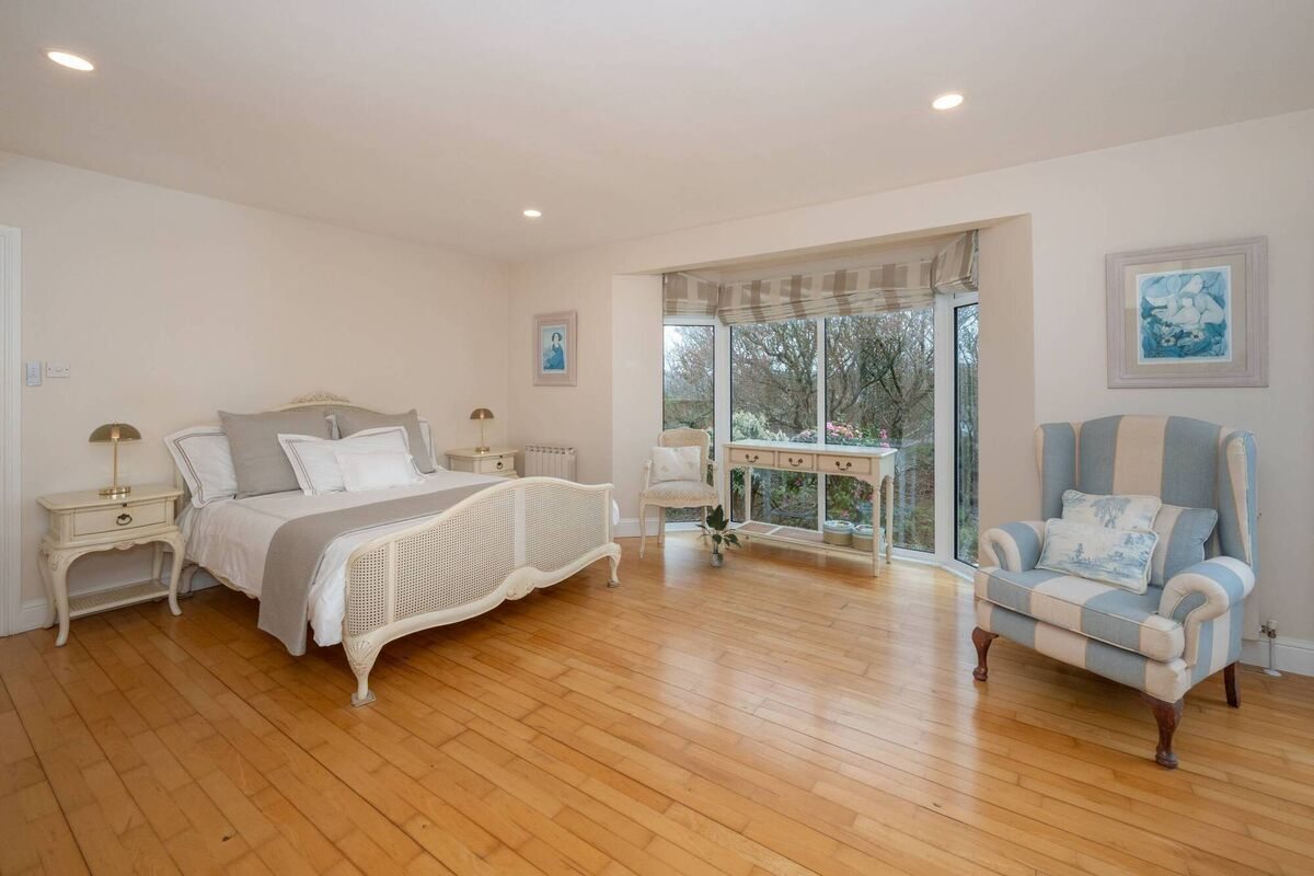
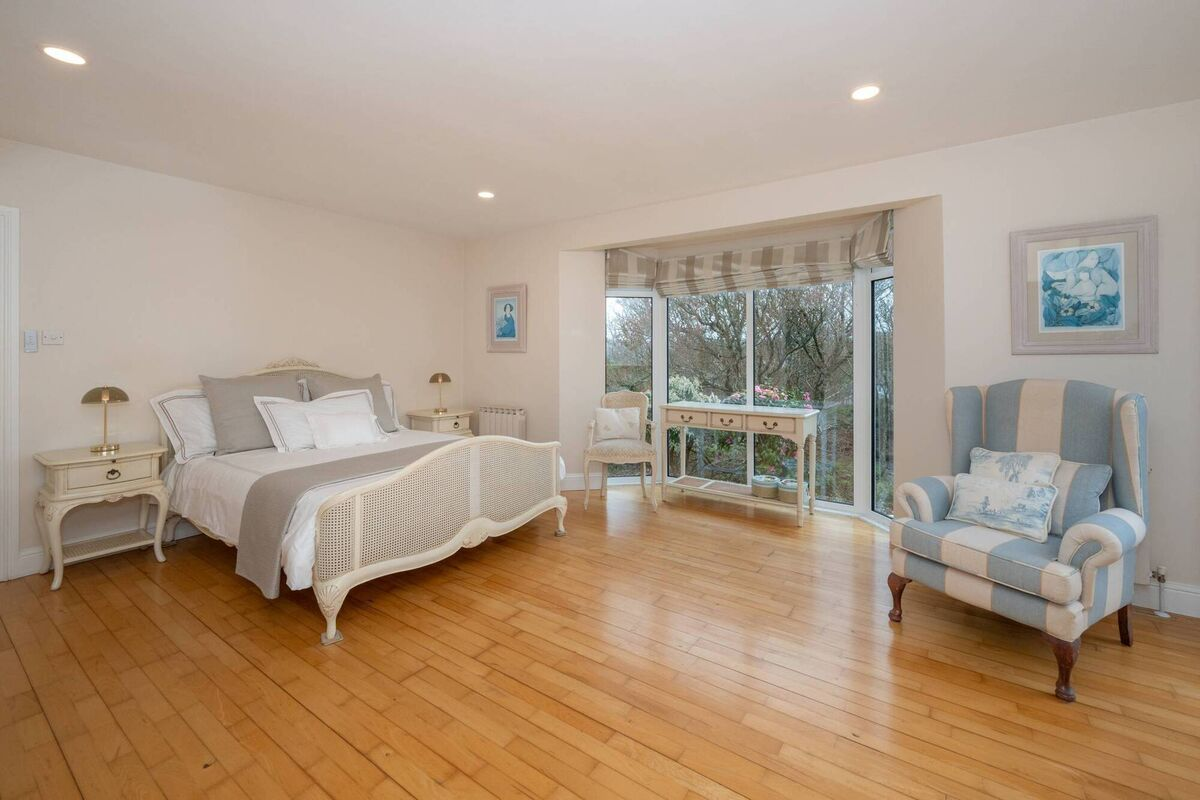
- potted plant (716, 535)
